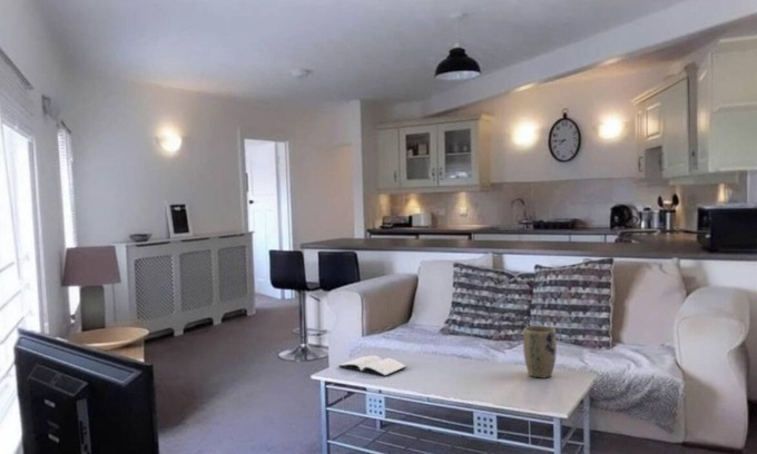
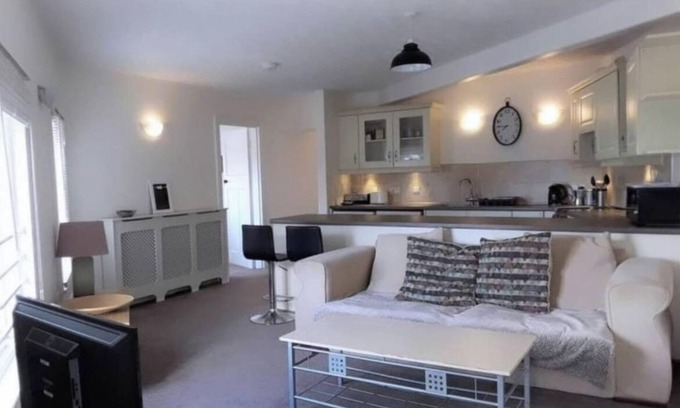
- plant pot (540, 352)
- book (372, 364)
